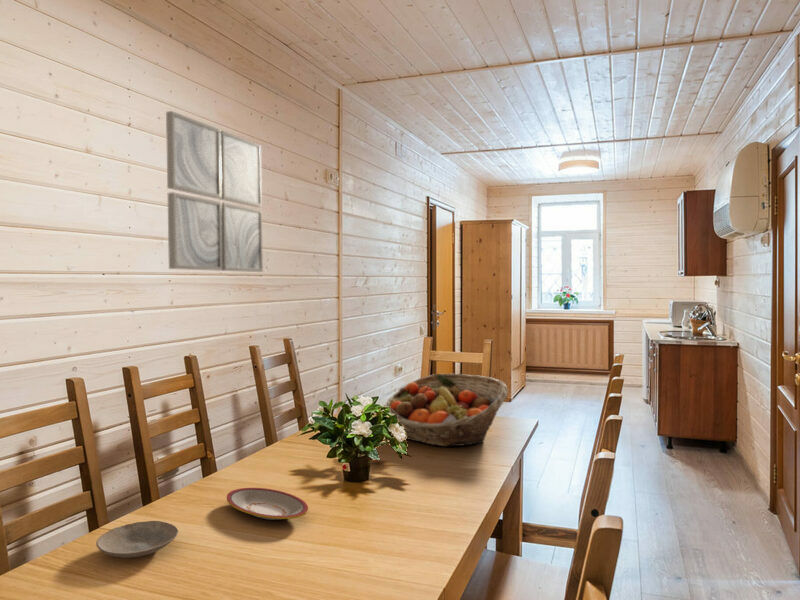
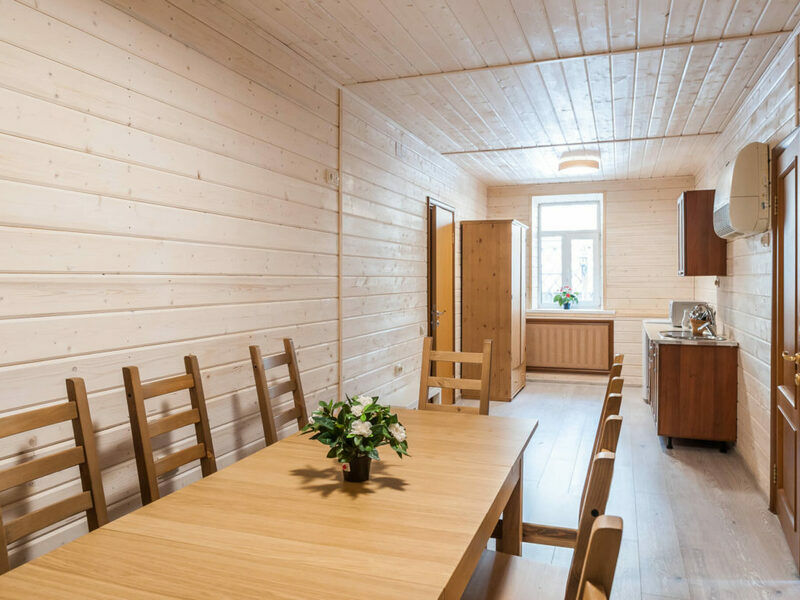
- fruit basket (445, 407)
- wall art (220, 199)
- plate (138, 542)
- plate (266, 506)
